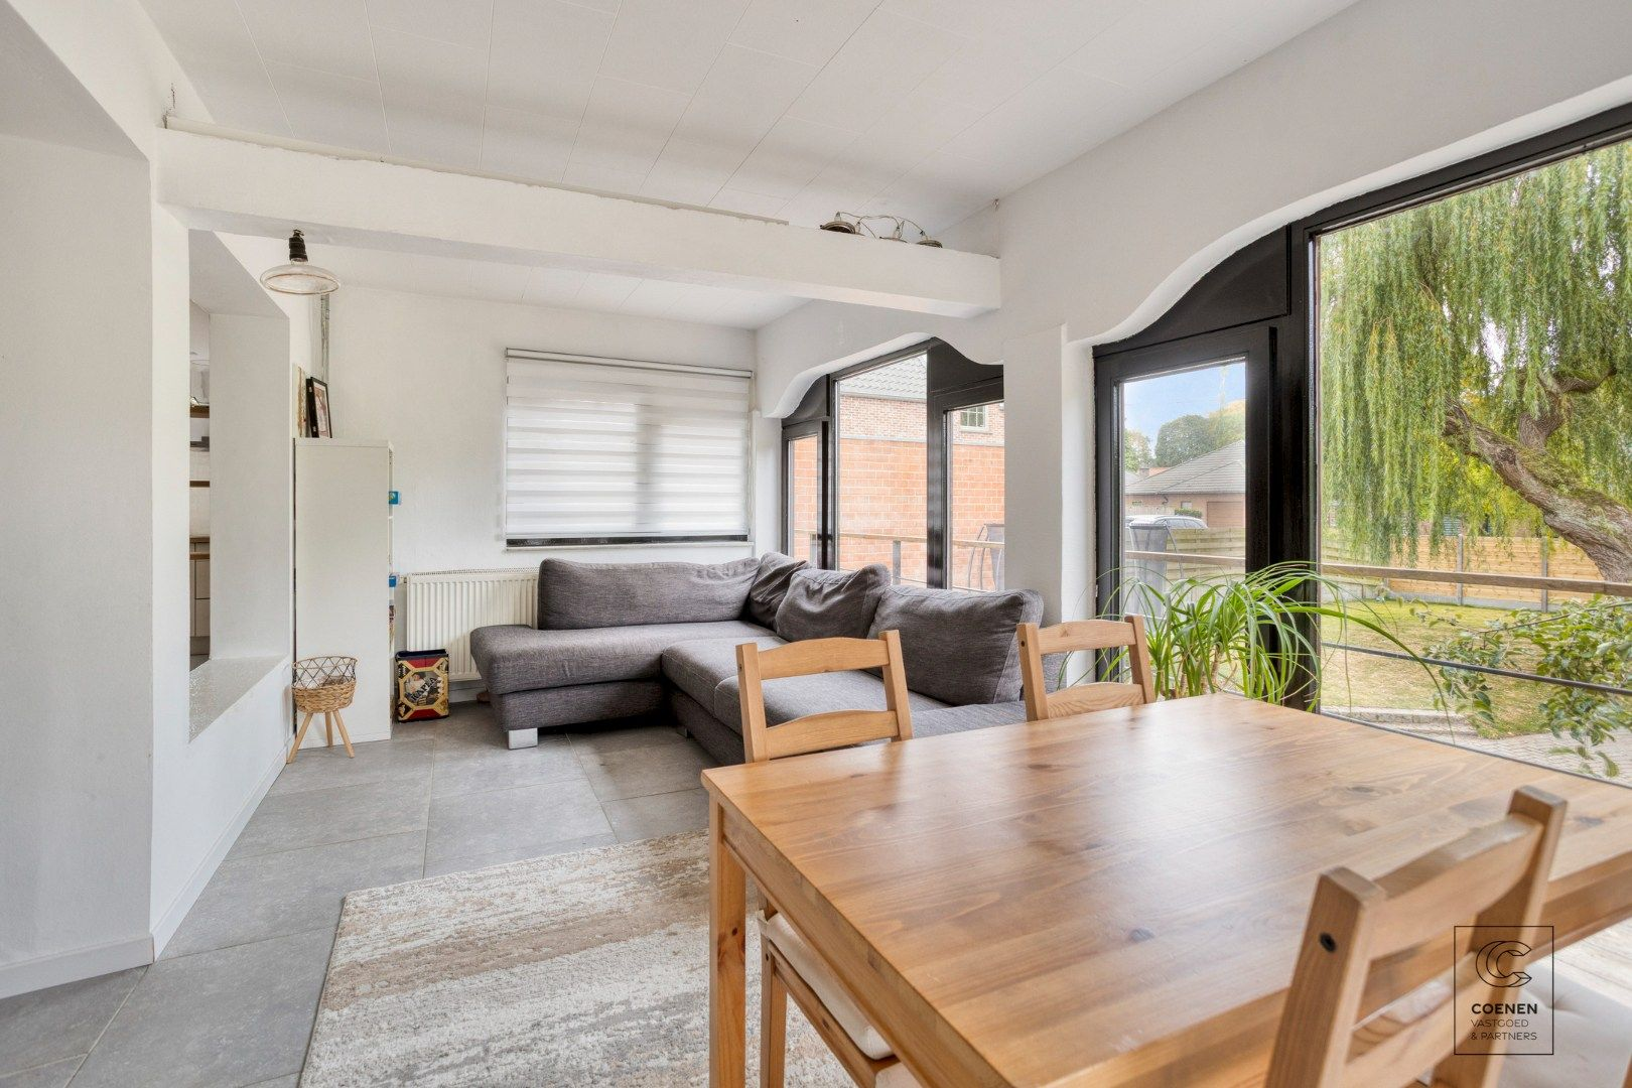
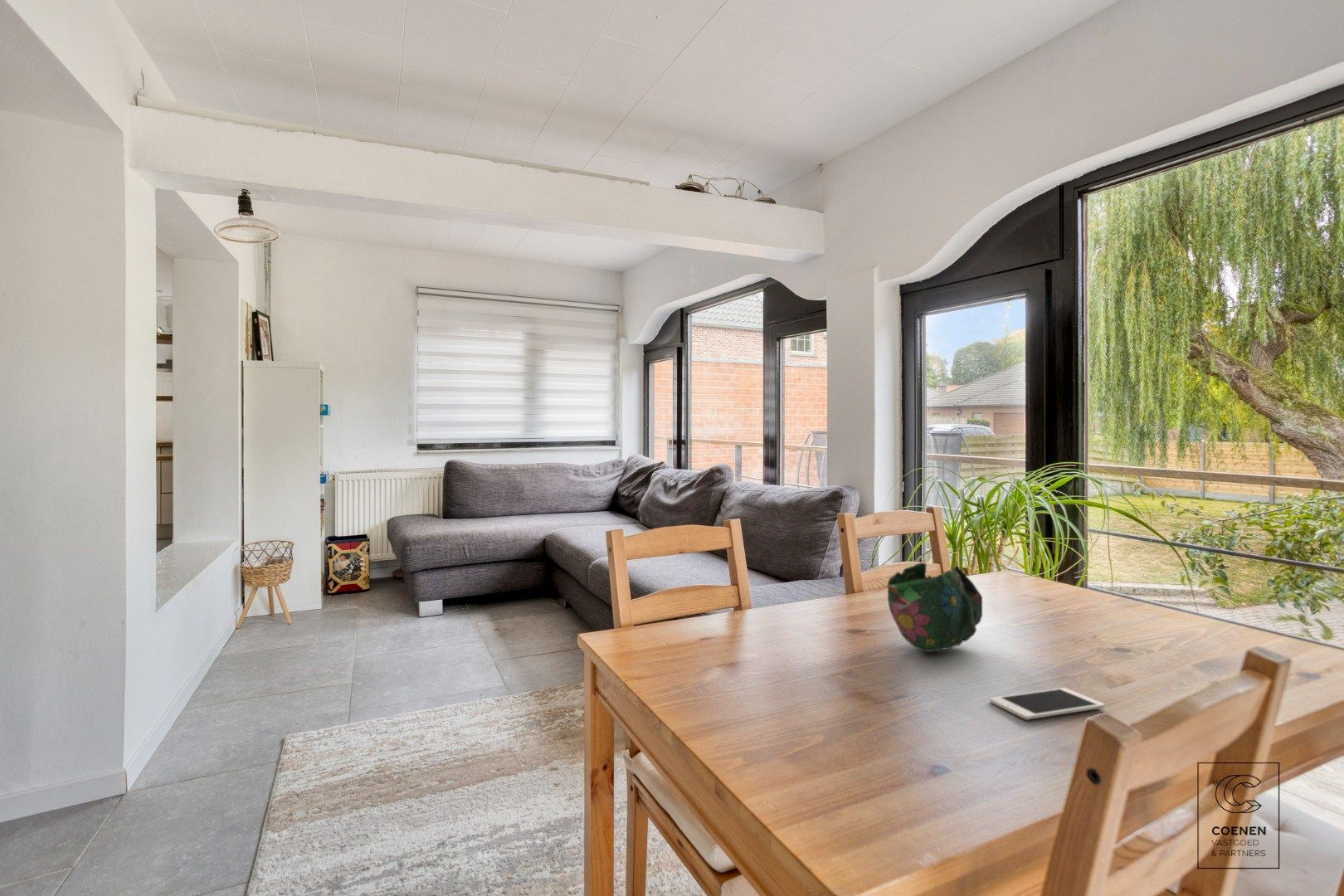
+ decorative bowl (934, 606)
+ cell phone (1046, 703)
